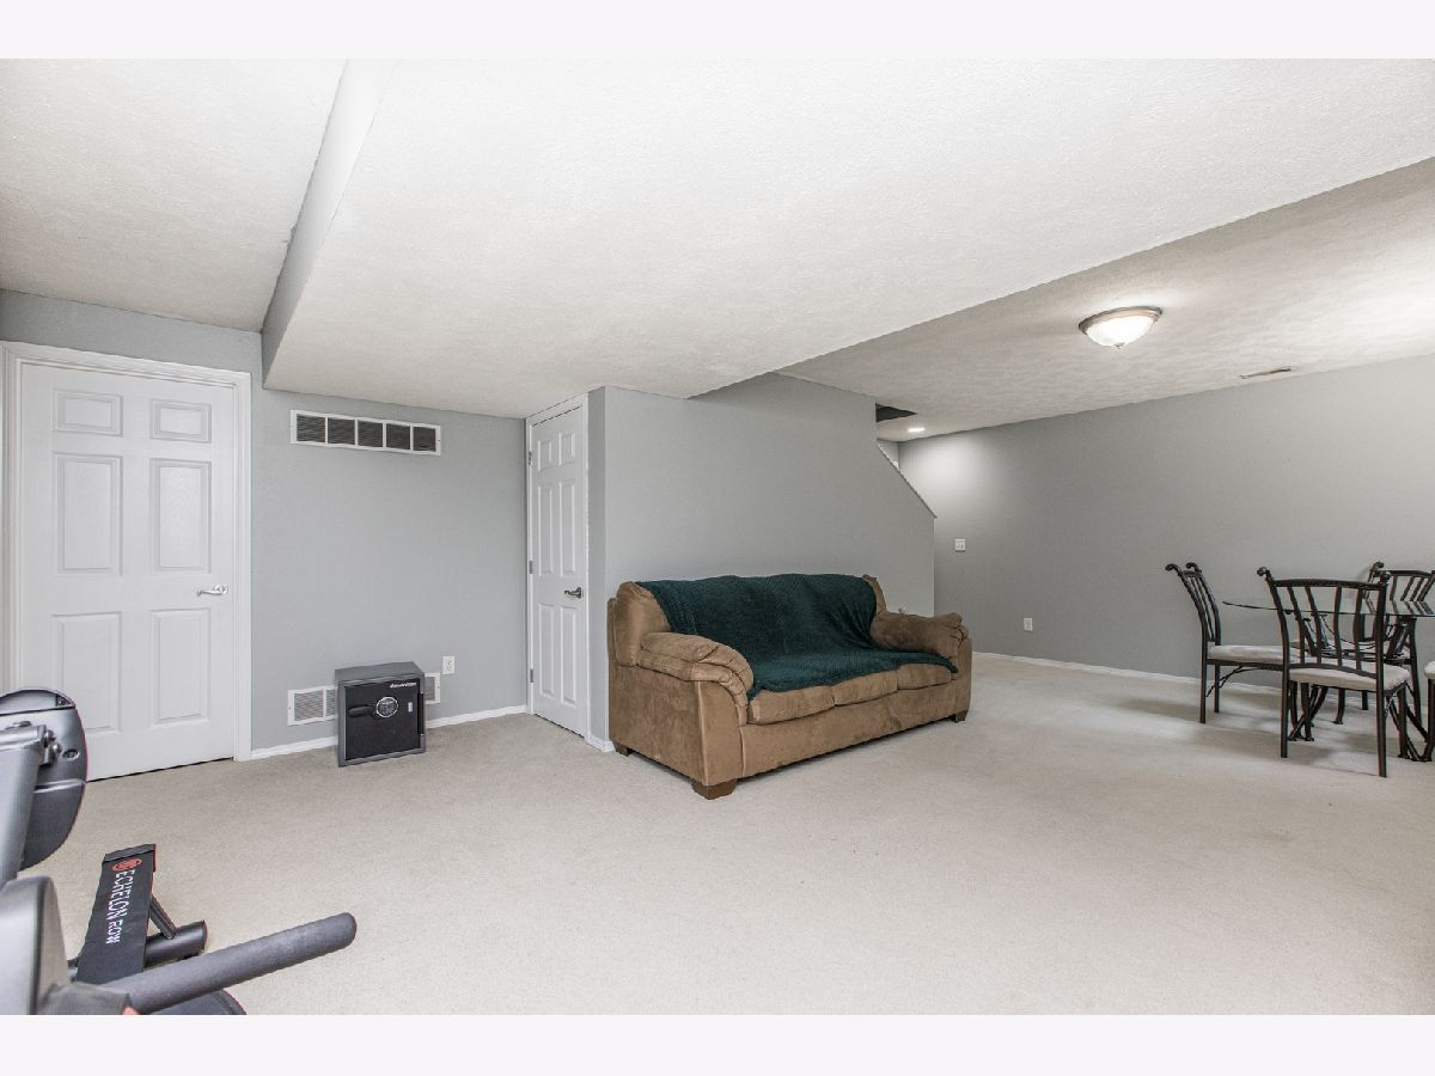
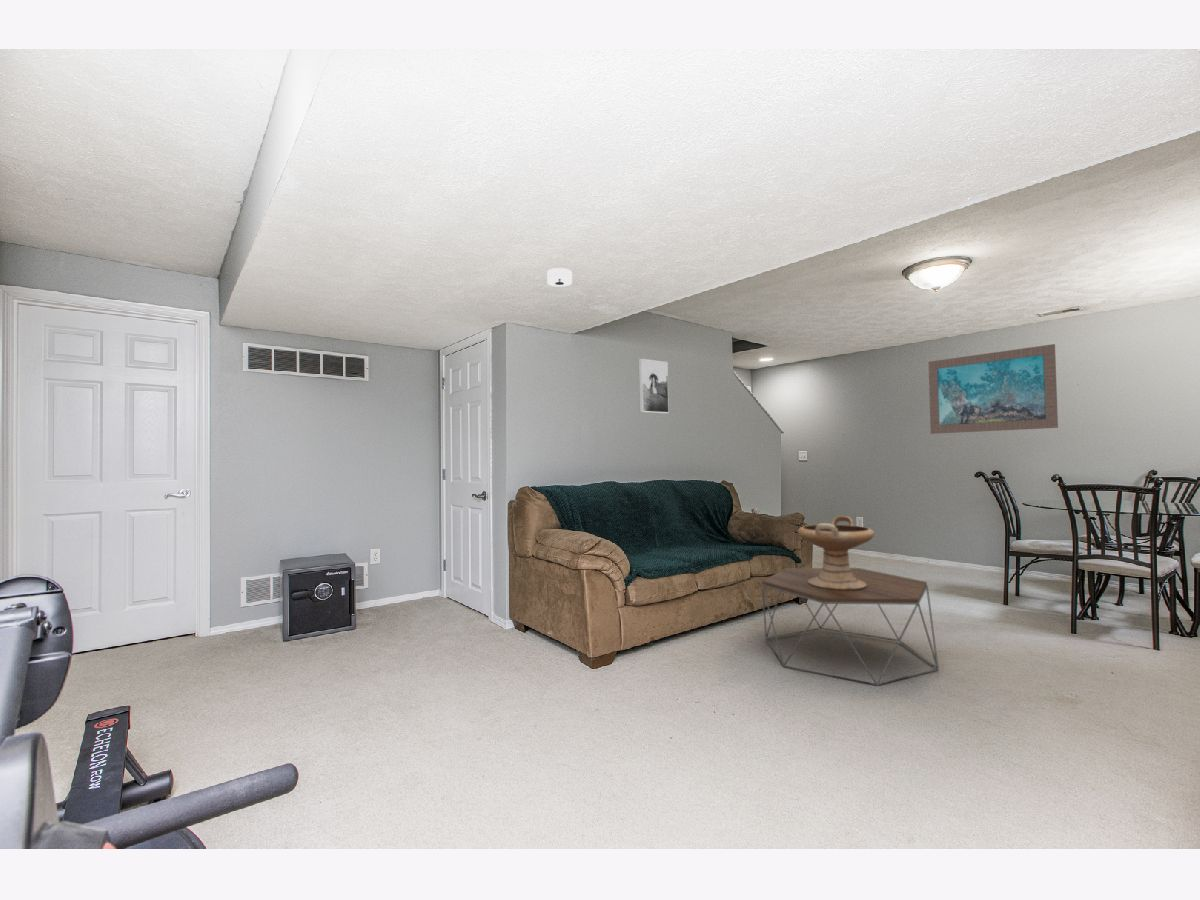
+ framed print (653, 386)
+ coffee table (837, 621)
+ decorative bowl (835, 551)
+ smoke detector (559, 278)
+ wall art (988, 392)
